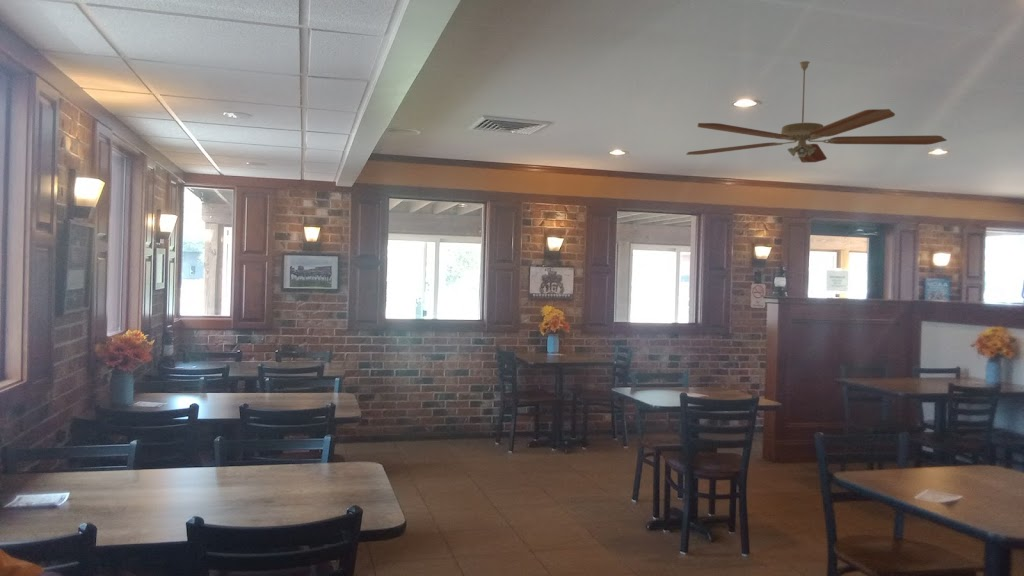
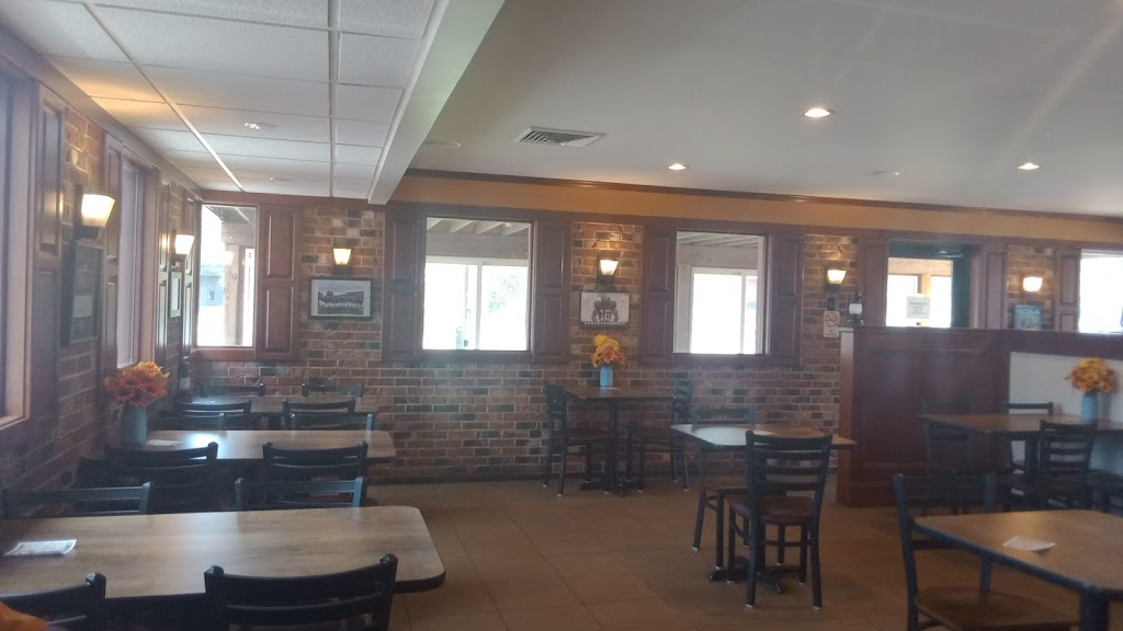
- ceiling fan (803, 111)
